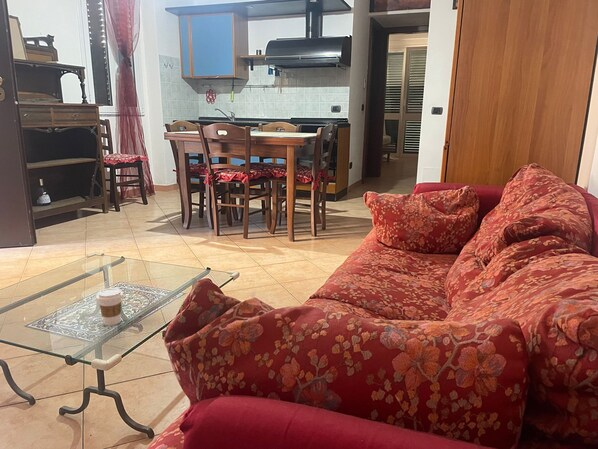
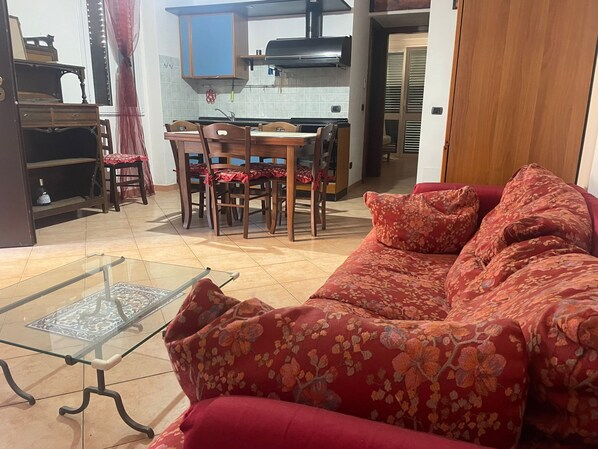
- coffee cup (110, 306)
